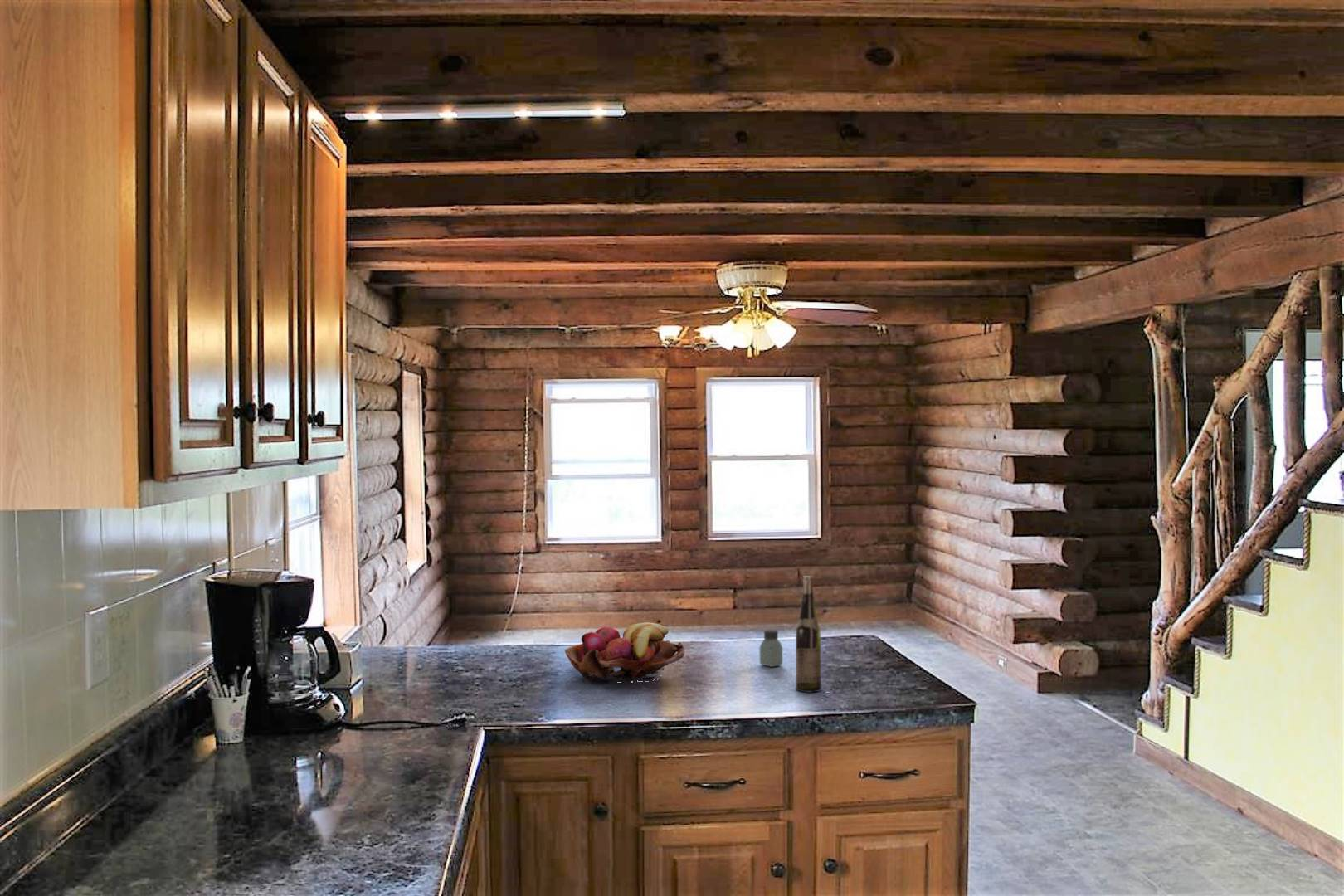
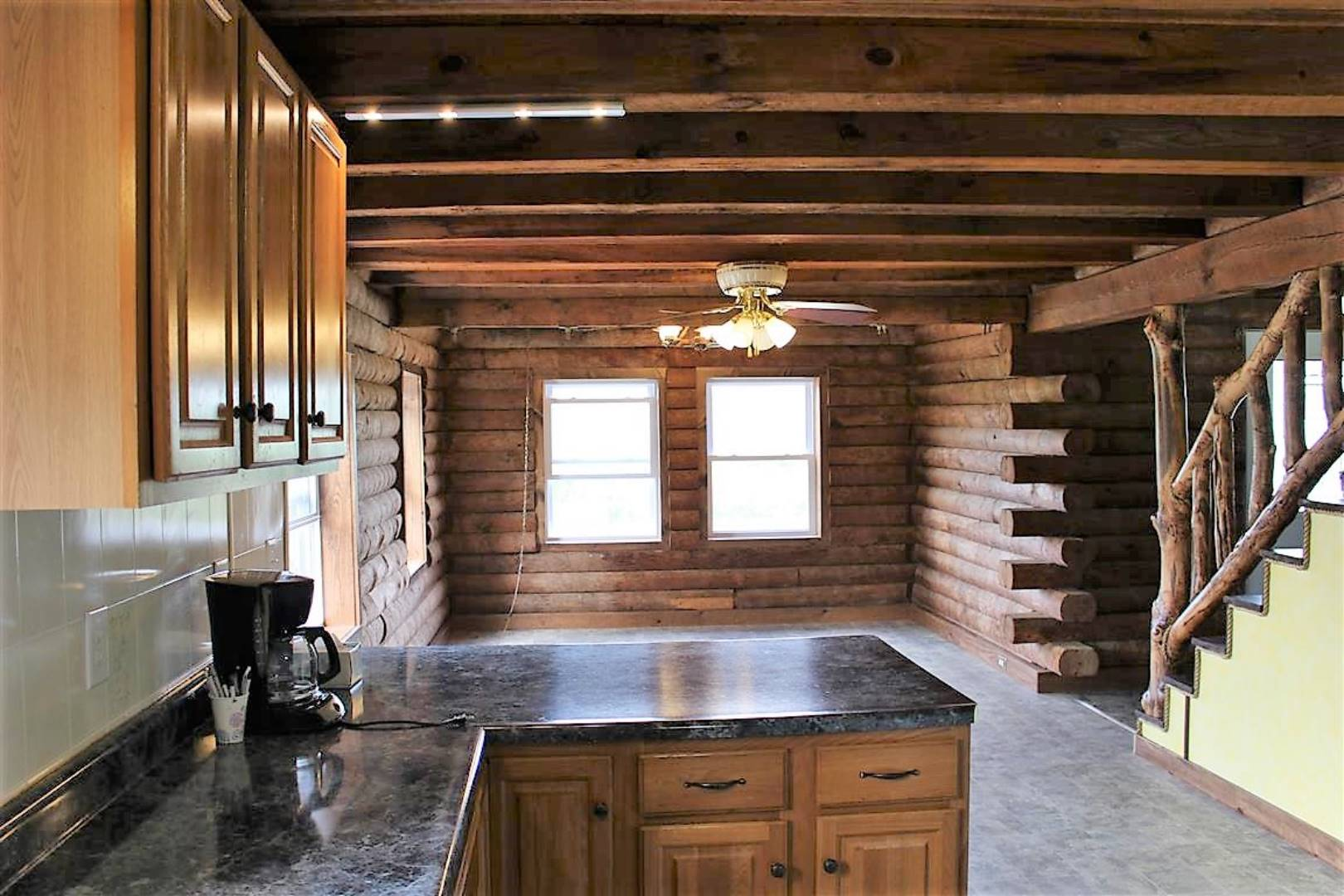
- wine bottle (808, 632)
- fruit basket (626, 650)
- saltshaker (771, 647)
